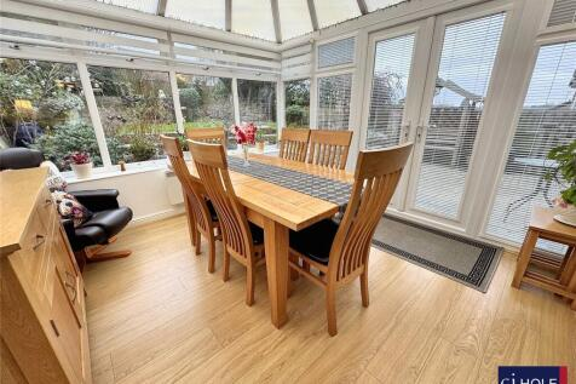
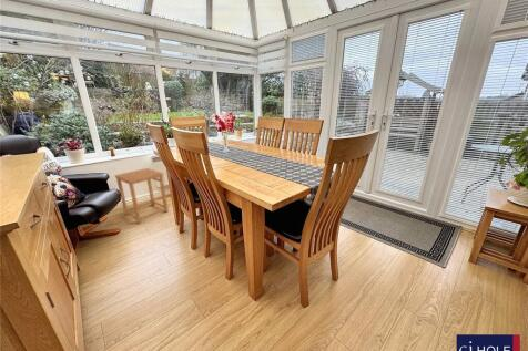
+ side table (149, 190)
